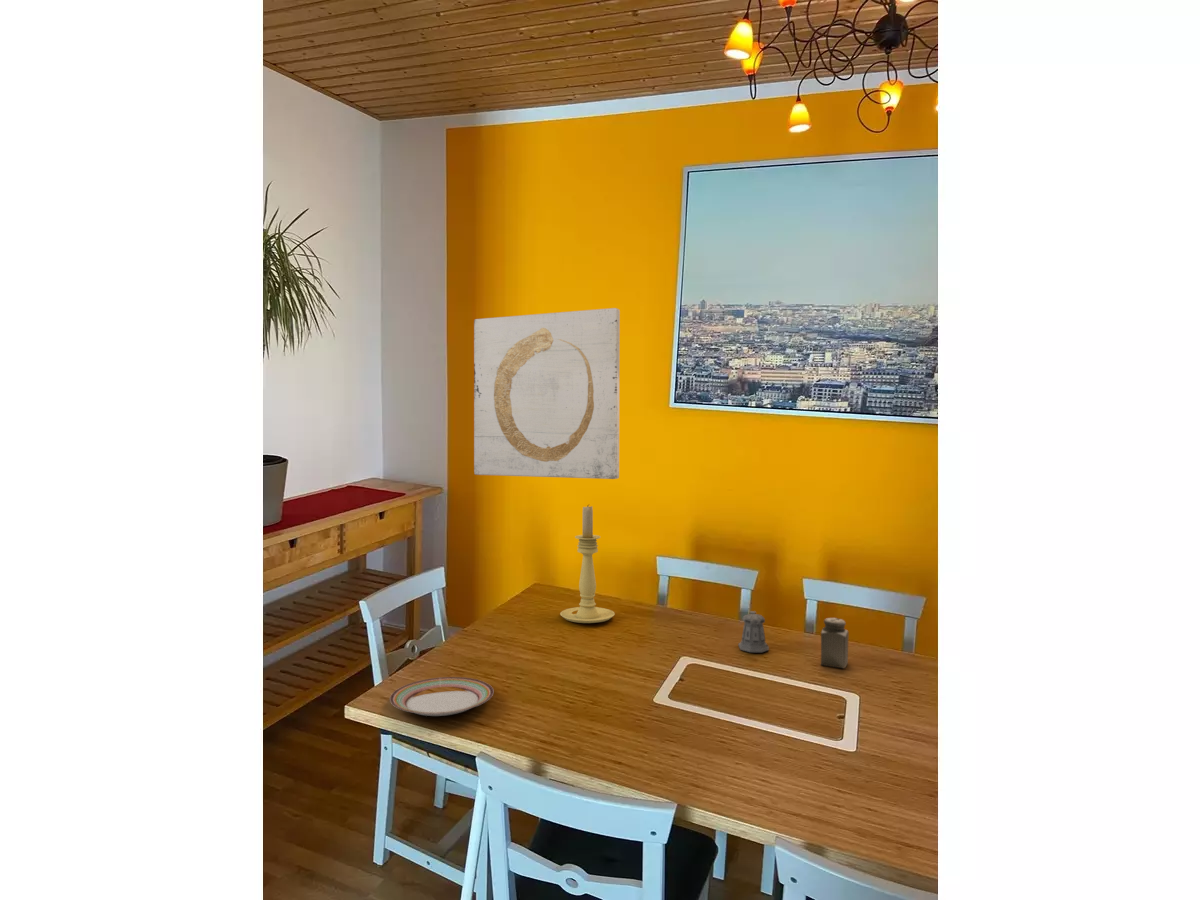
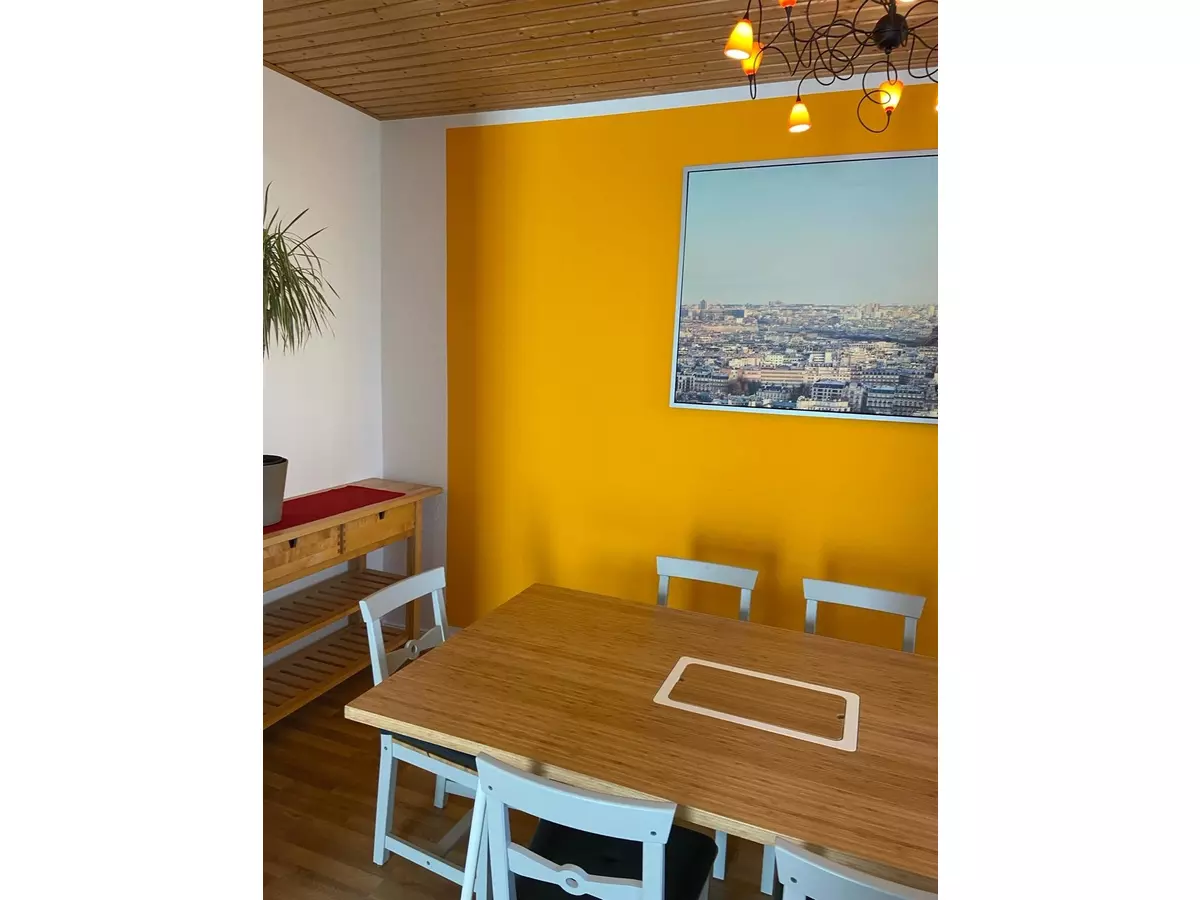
- salt shaker (834, 641)
- candle holder (587, 560)
- pepper shaker (753, 631)
- wall art (543, 395)
- plate (442, 698)
